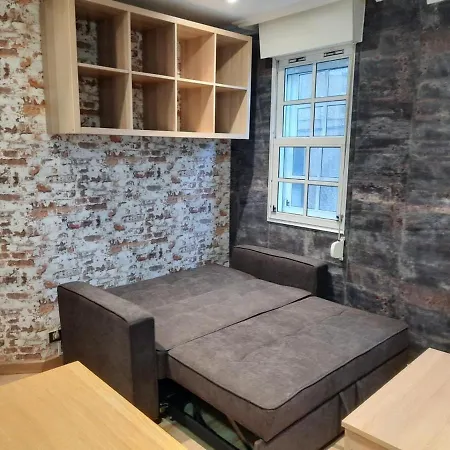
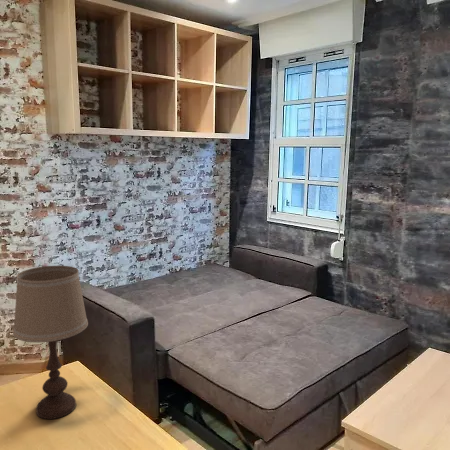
+ table lamp (52, 342)
